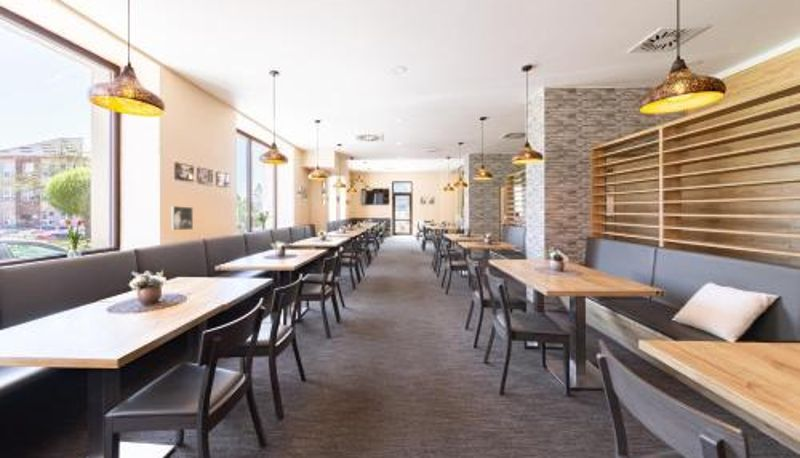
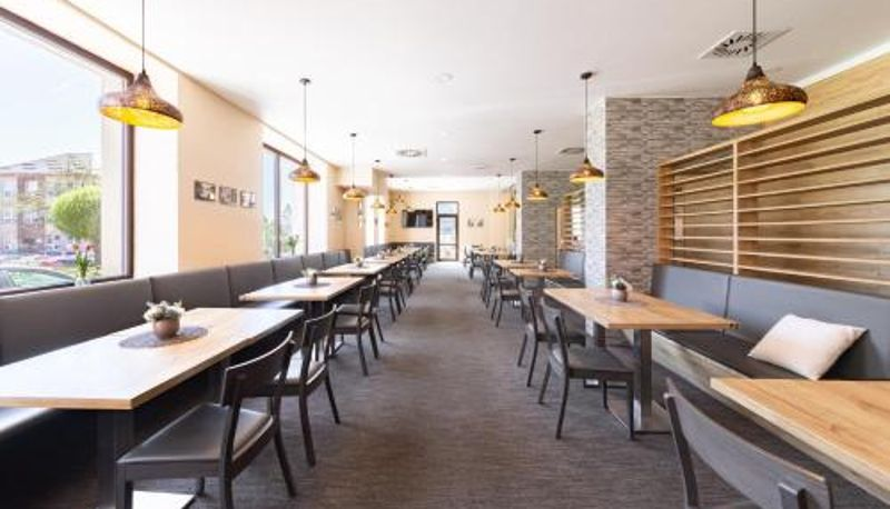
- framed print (182, 218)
